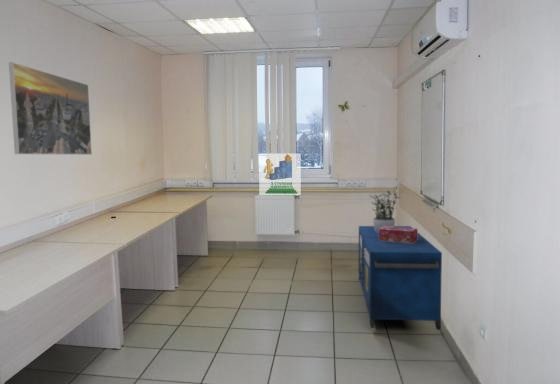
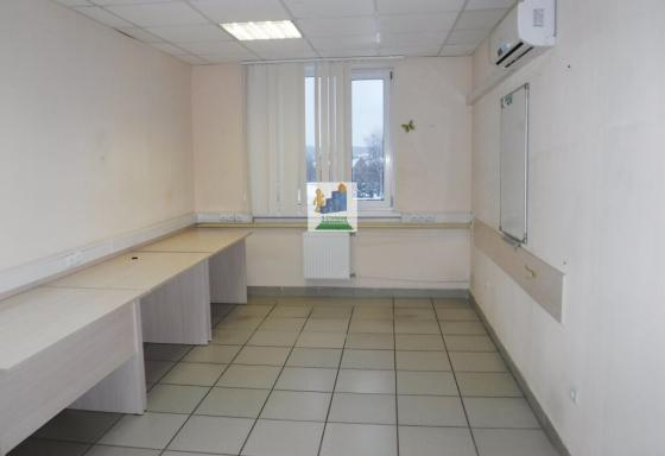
- tissue box (398, 234)
- storage cabinet (390, 269)
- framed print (56, 115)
- potted plant (385, 211)
